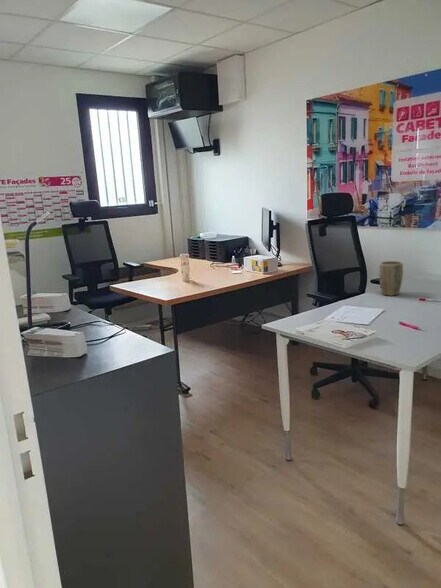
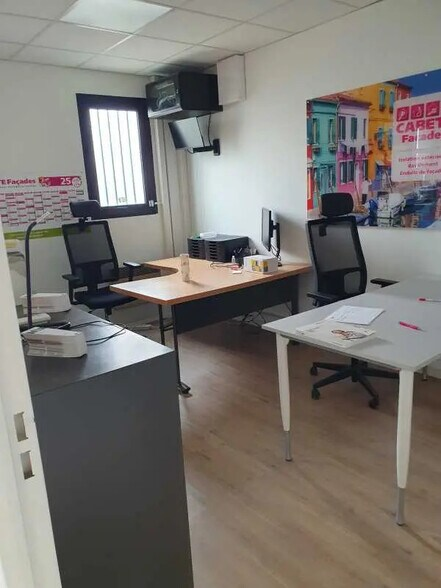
- plant pot (390, 278)
